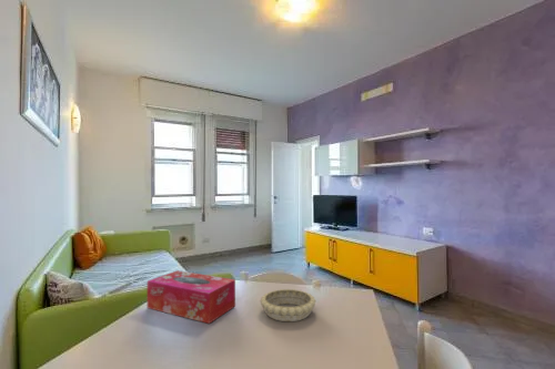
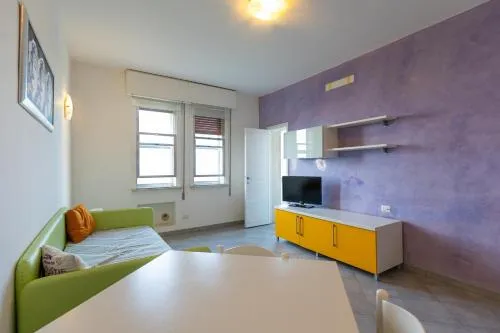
- decorative bowl (287, 303)
- tissue box (191, 294)
